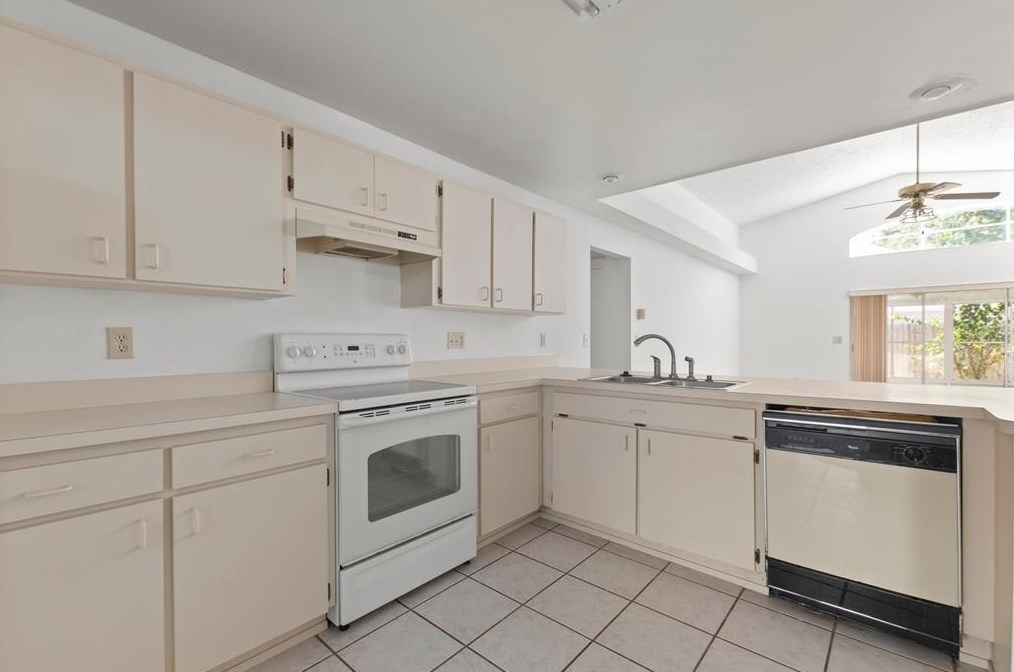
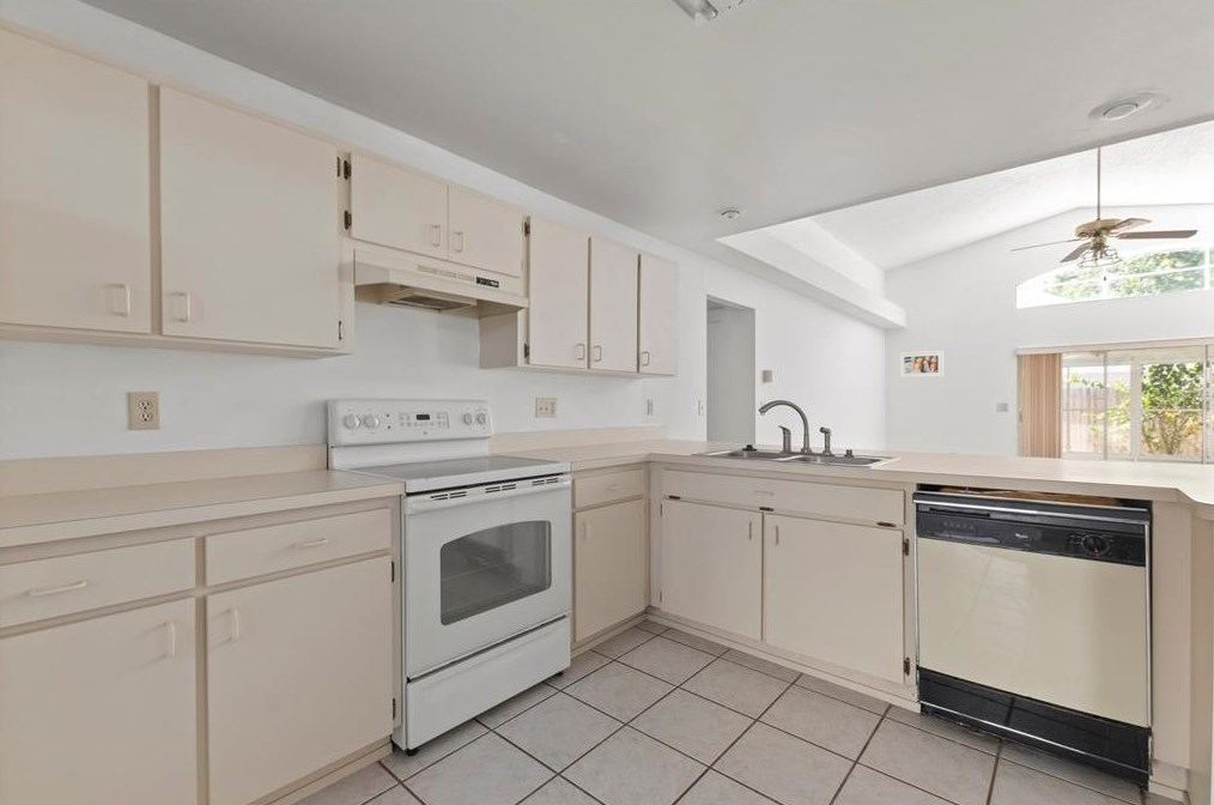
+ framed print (921, 364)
